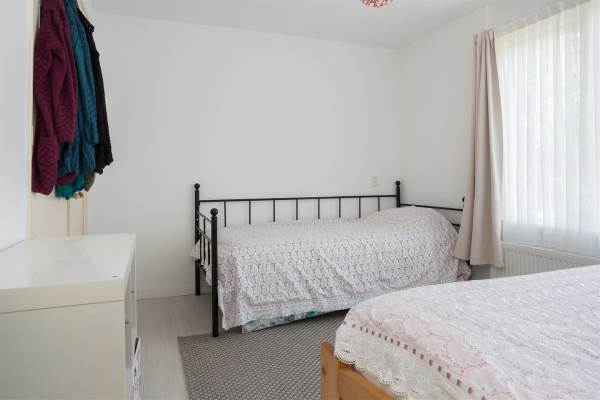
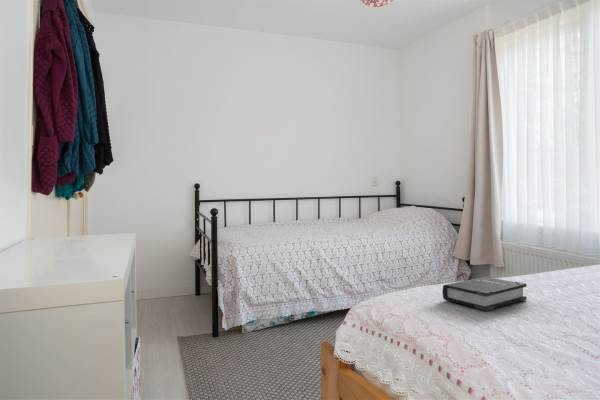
+ hardback book (484, 291)
